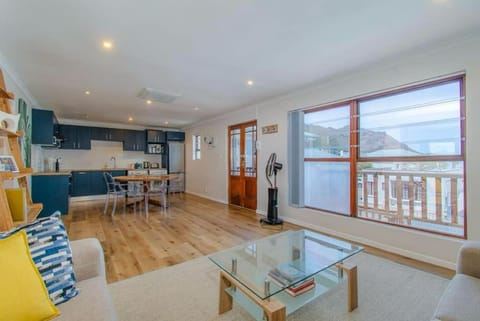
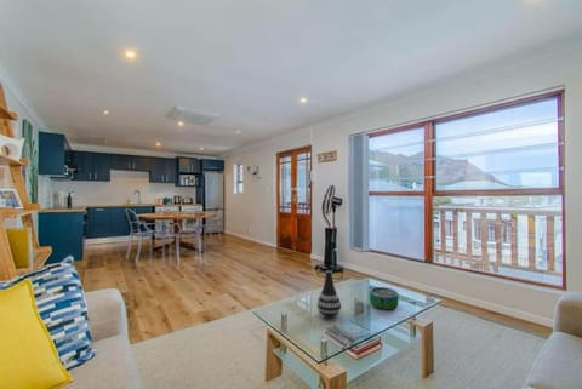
+ decorative bowl (383, 298)
+ vase (329, 293)
